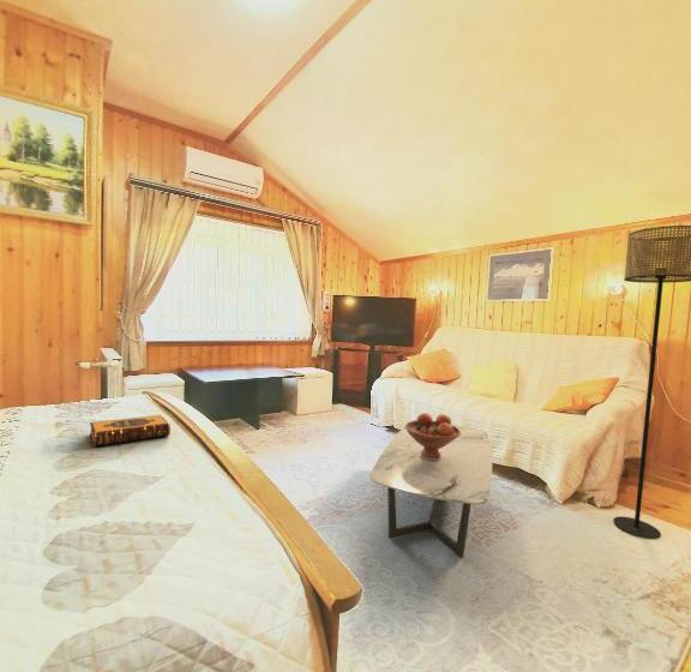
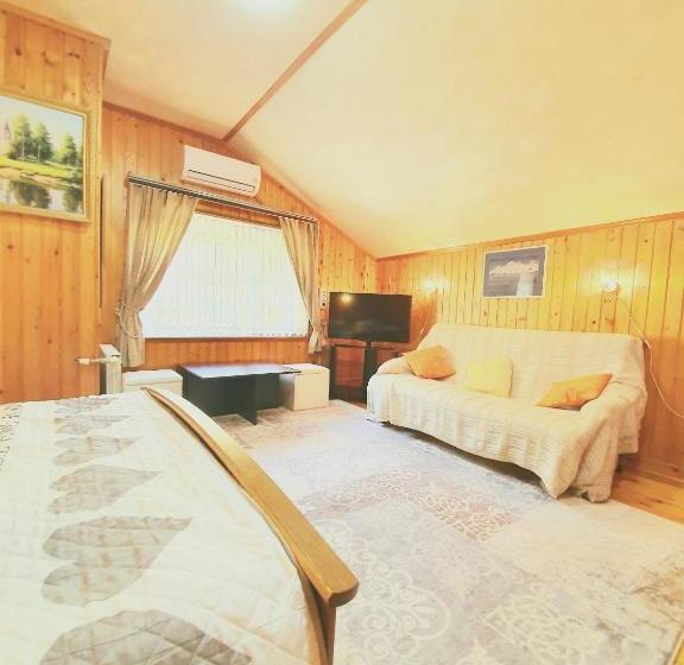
- coffee table (437, 479)
- floor lamp (650, 383)
- fruit bowl (431, 436)
- hardback book (130, 428)
